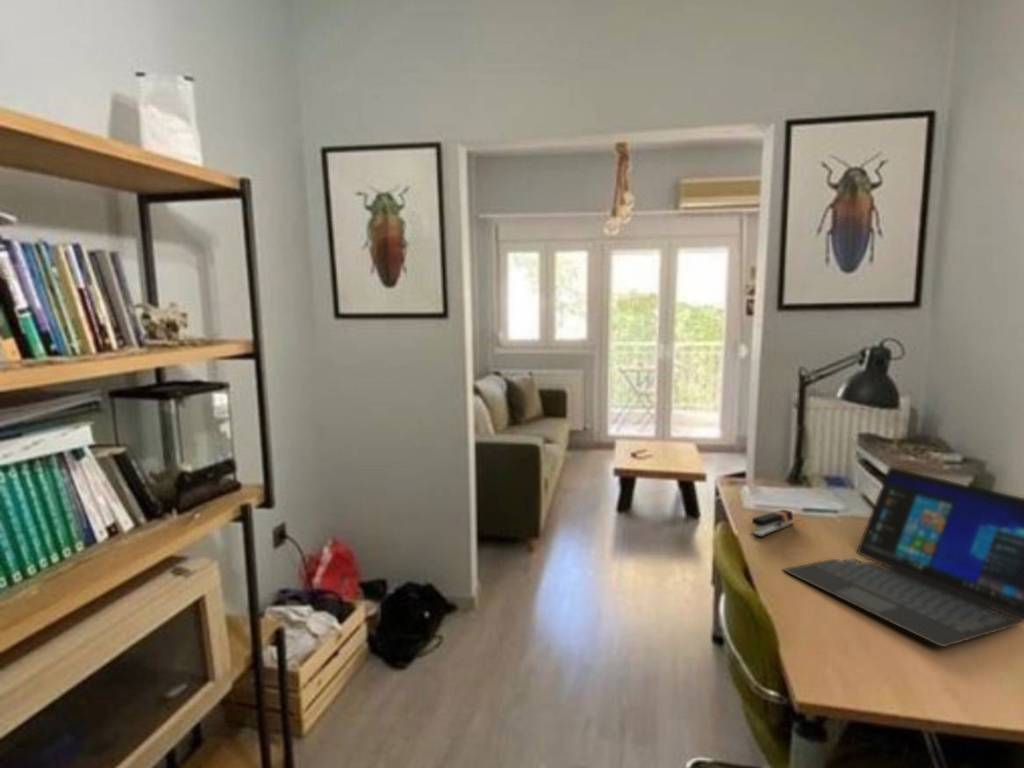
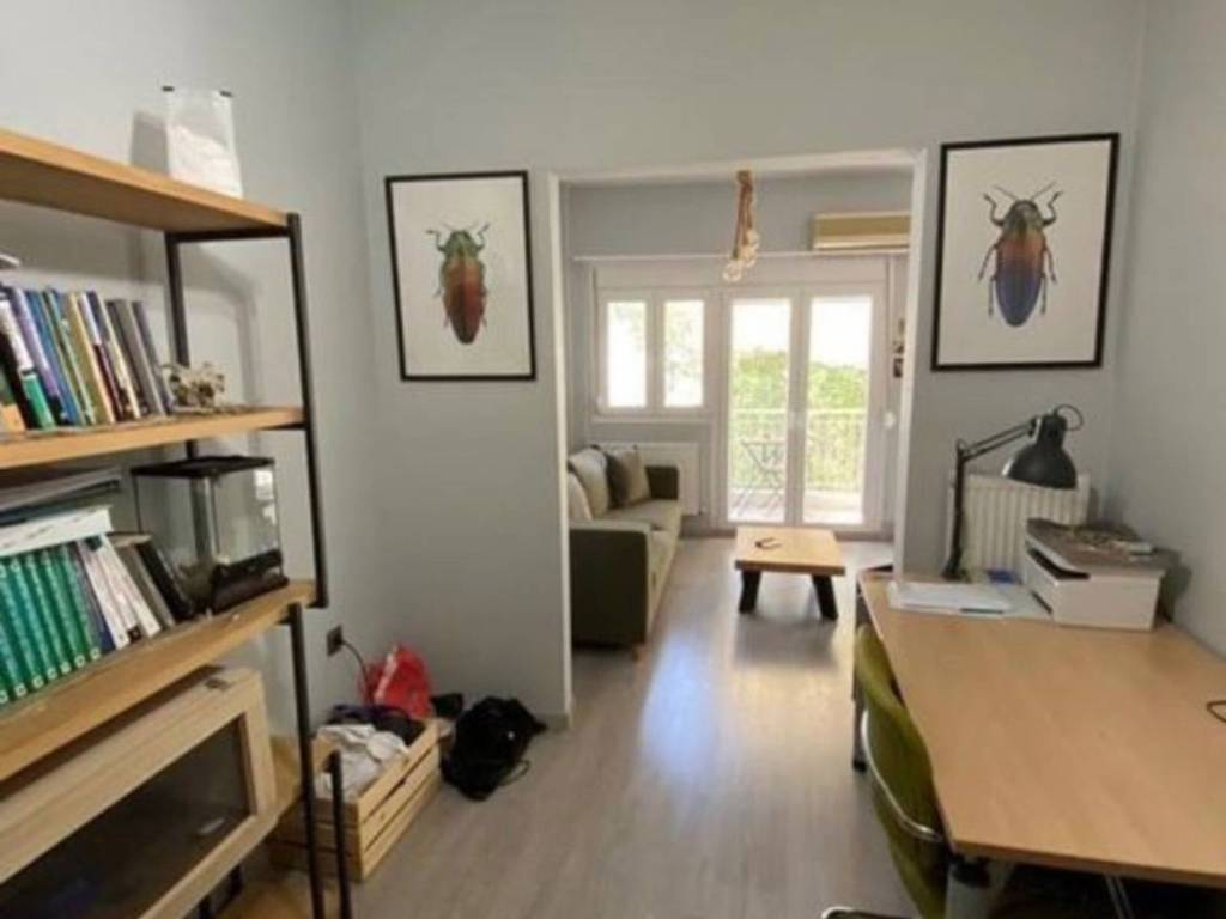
- stapler (772, 521)
- laptop (912, 542)
